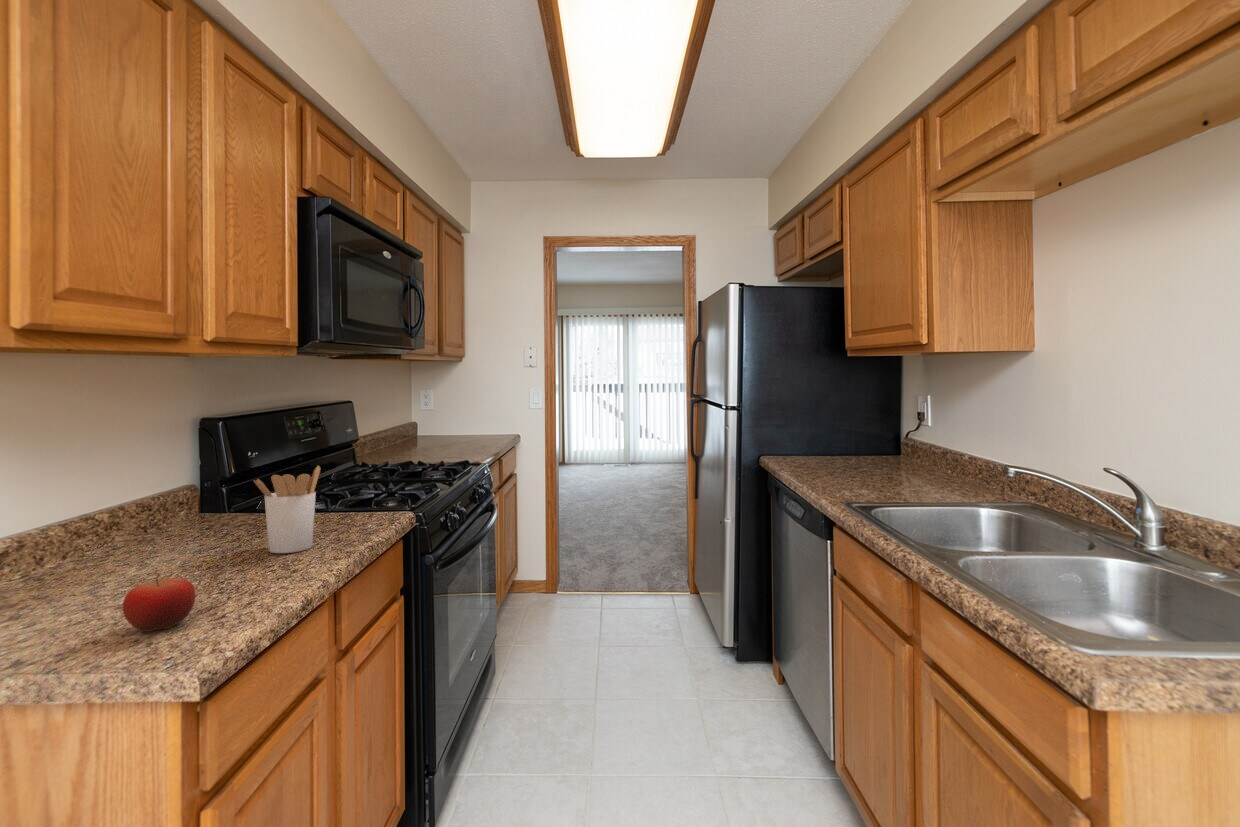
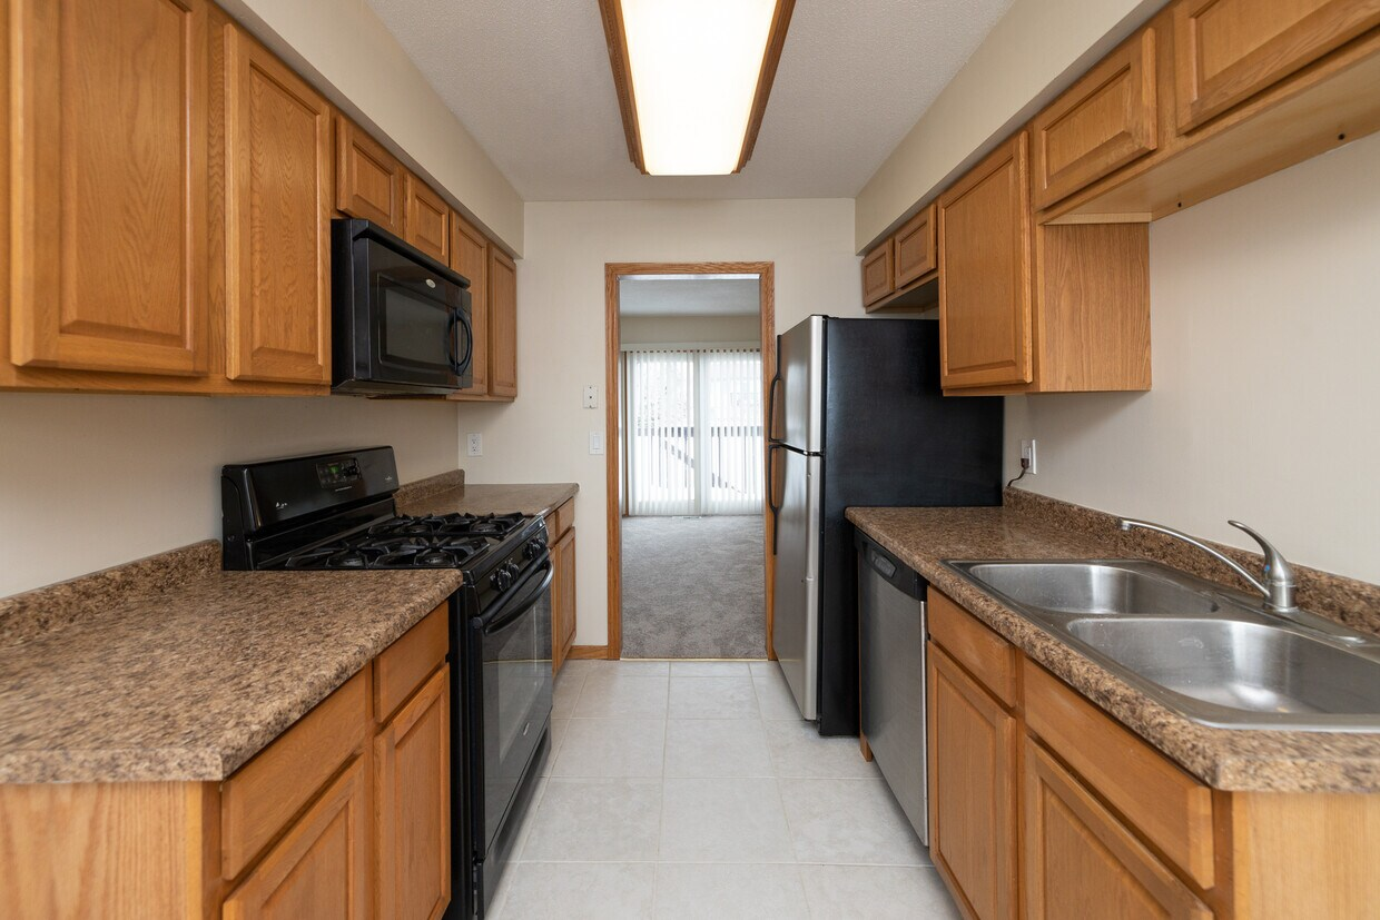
- fruit (160, 599)
- utensil holder (291, 509)
